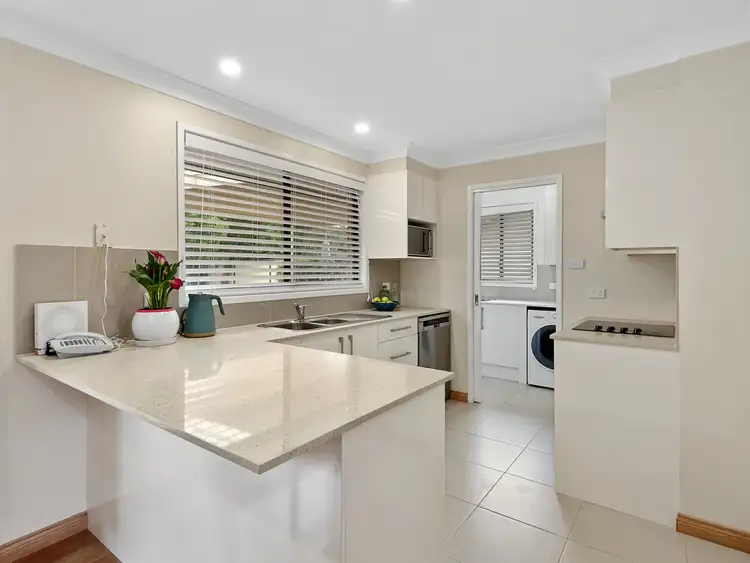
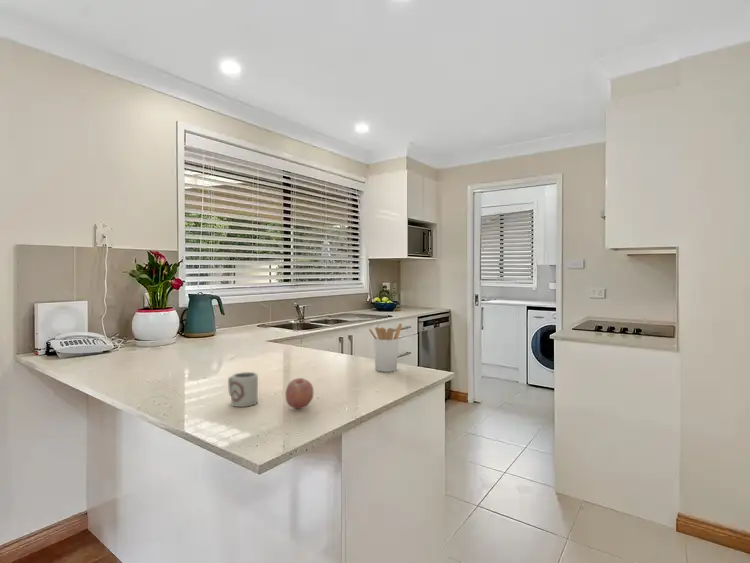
+ cup (241, 388)
+ utensil holder (385, 347)
+ fruit (299, 393)
